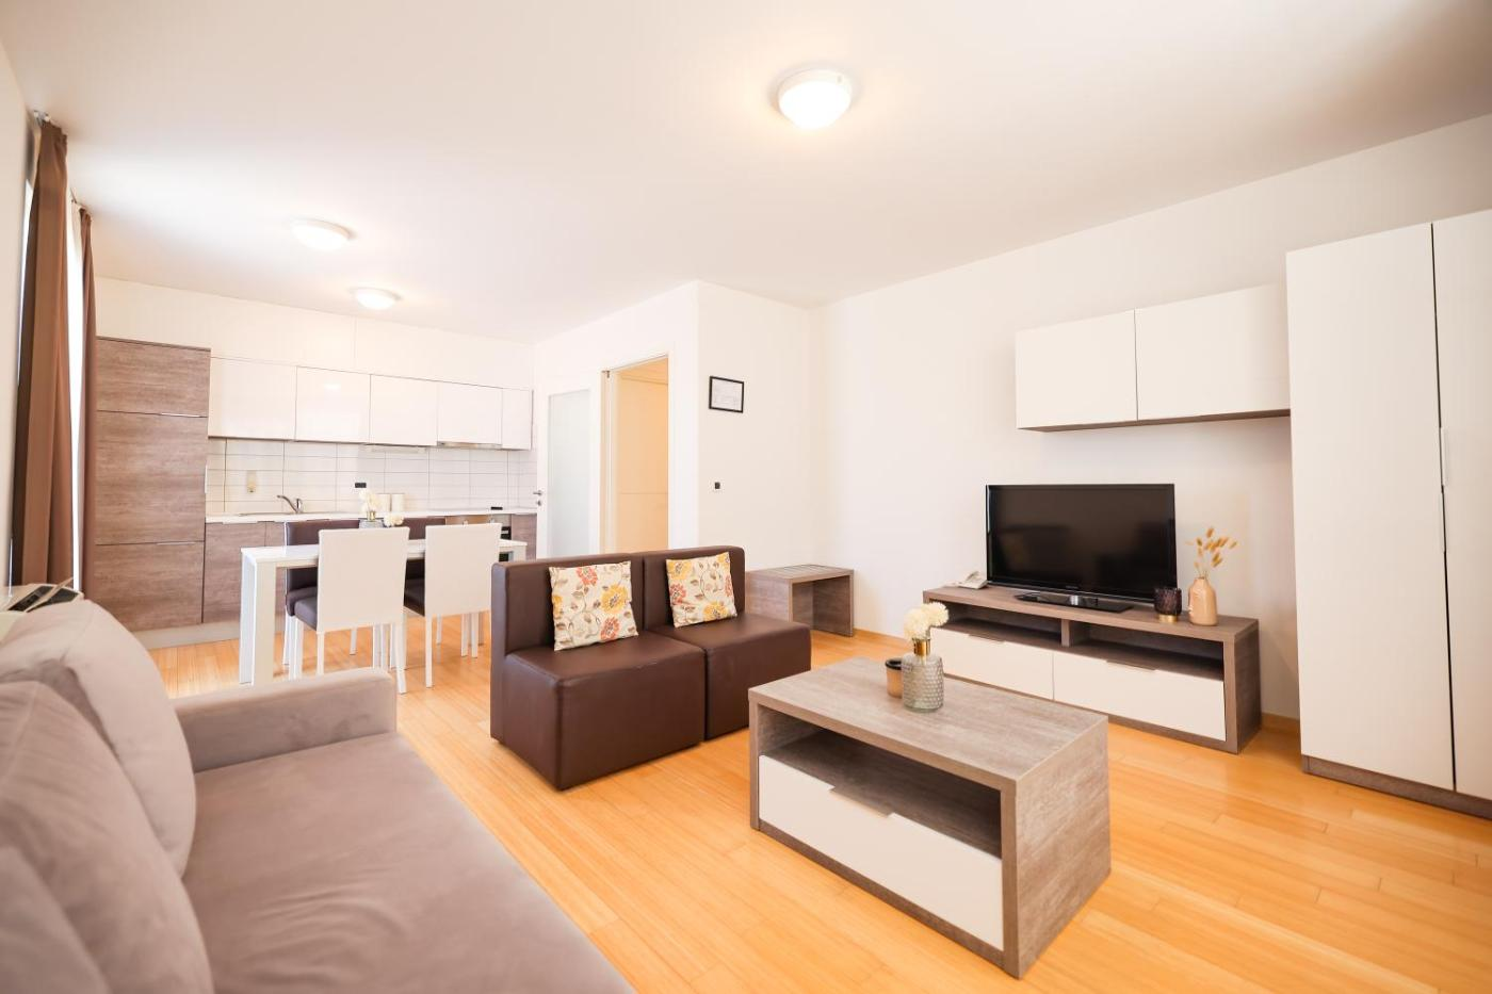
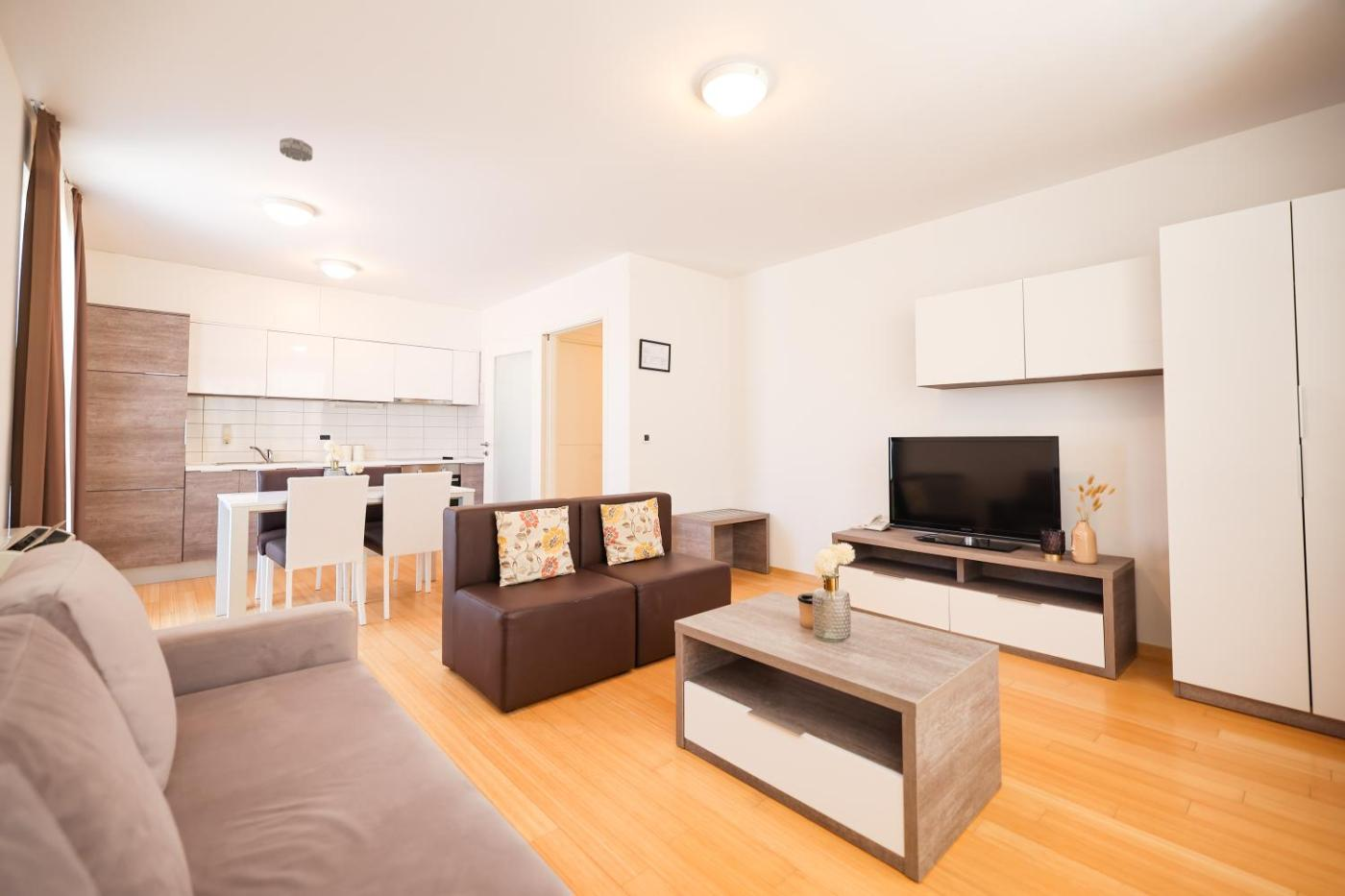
+ smoke detector (296, 149)
